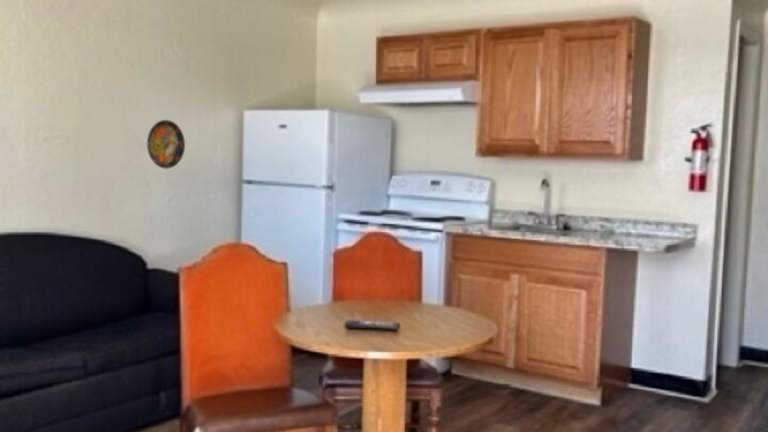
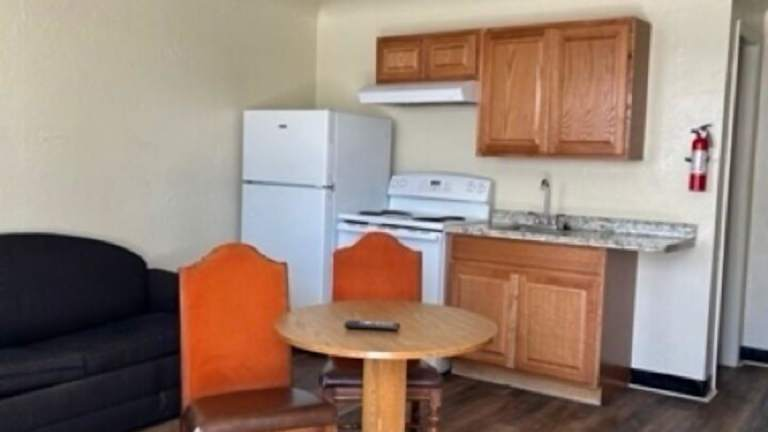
- decorative plate (164, 144)
